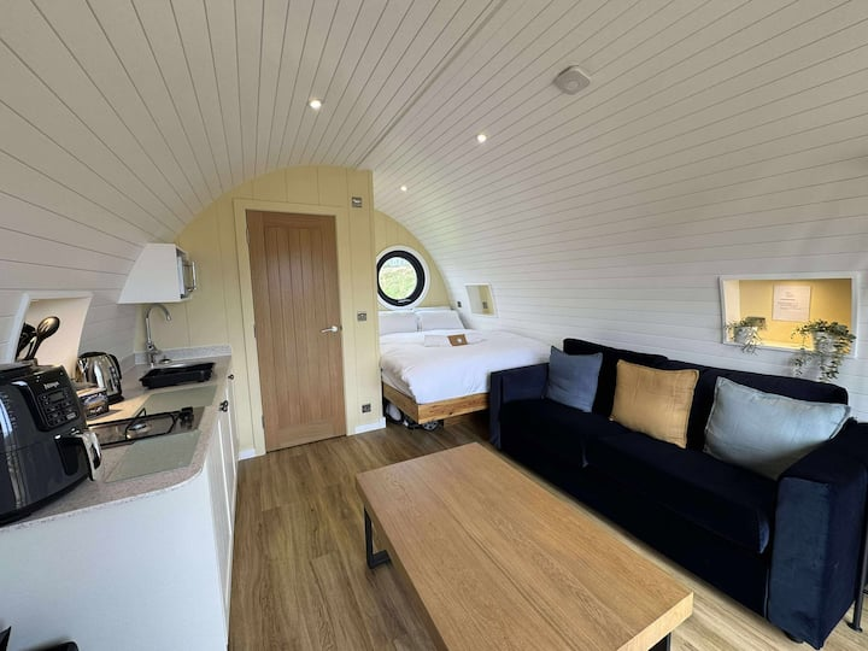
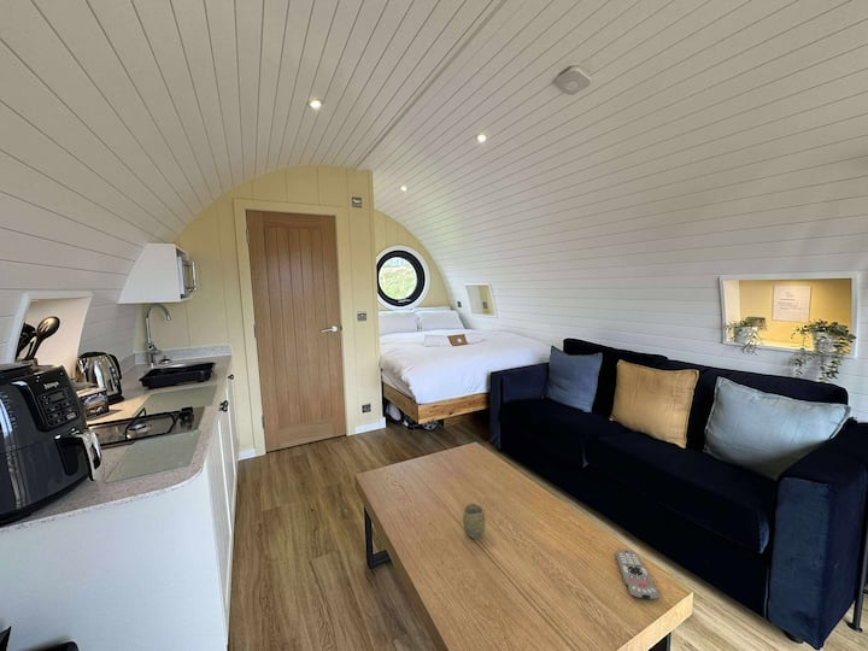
+ remote control (634, 573)
+ cup (474, 521)
